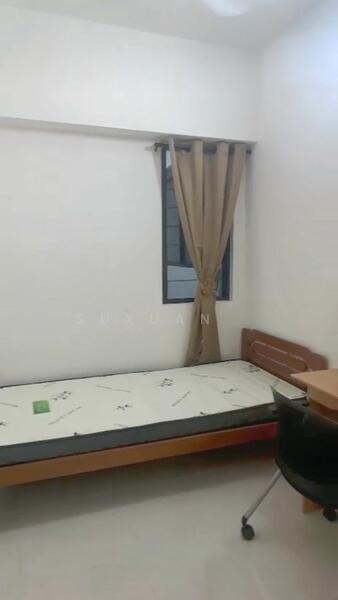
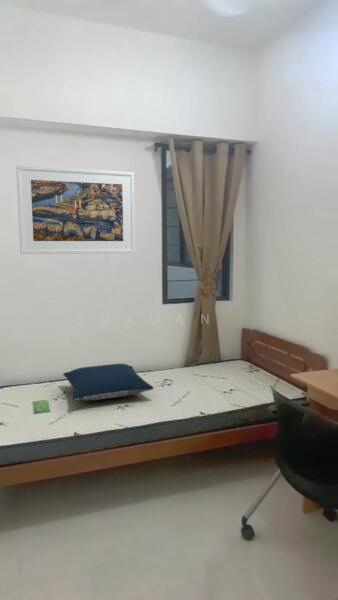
+ pillow (106, 380)
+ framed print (79, 211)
